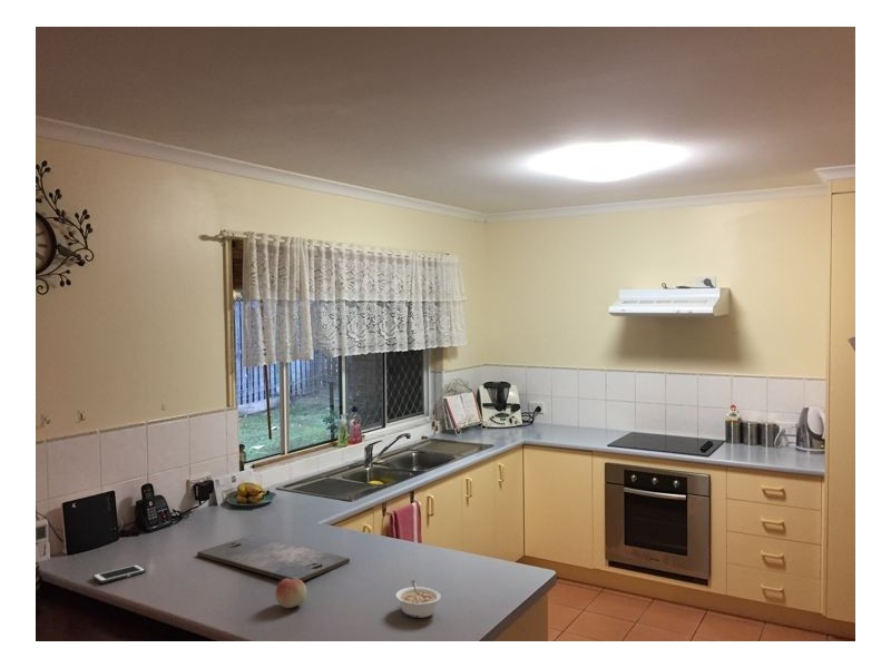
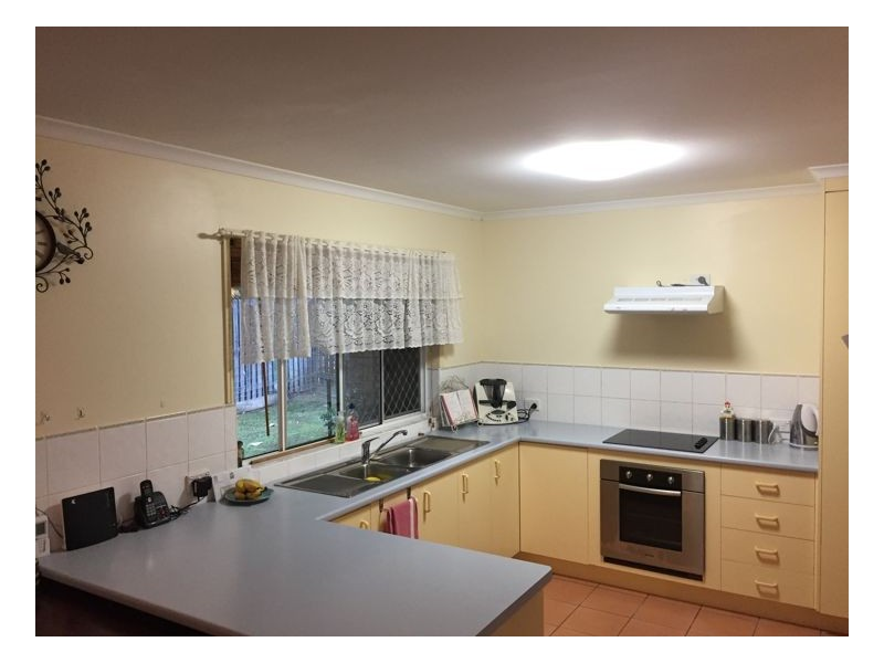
- cell phone (119, 573)
- cutting board (272, 557)
- fruit (291, 592)
- legume (417, 600)
